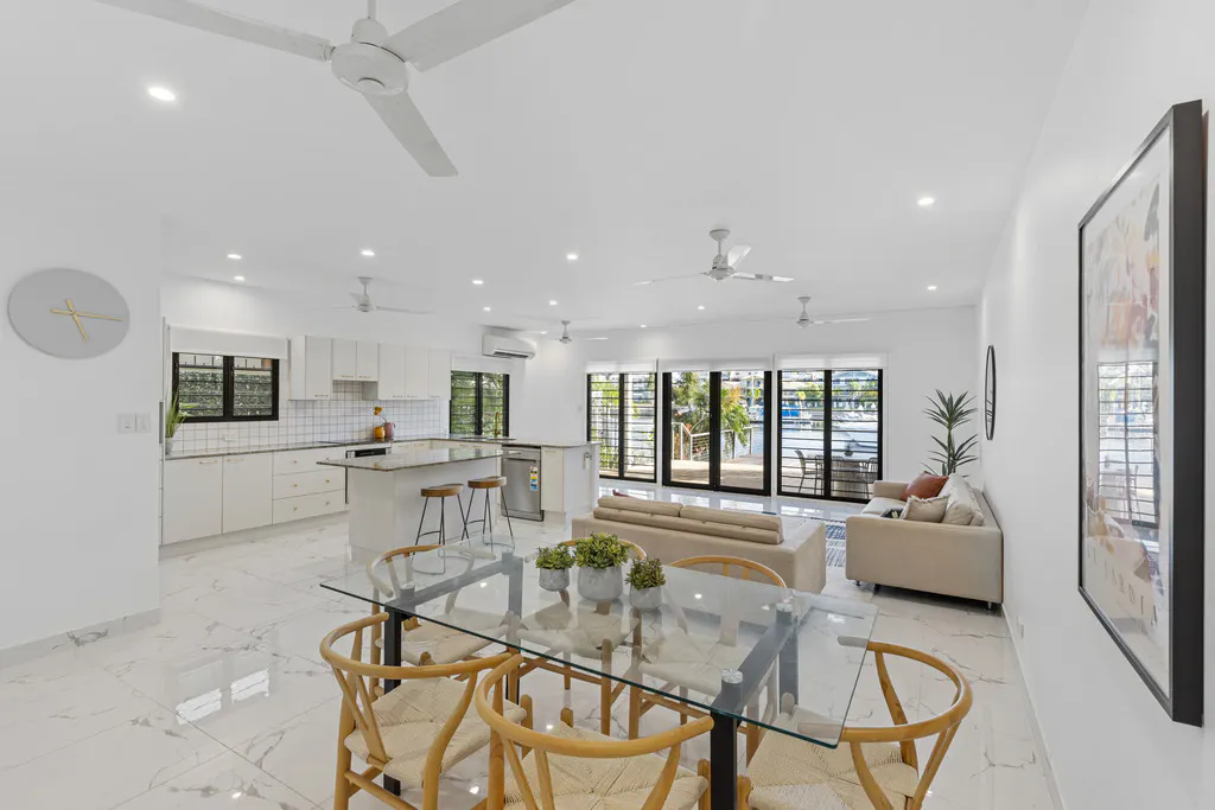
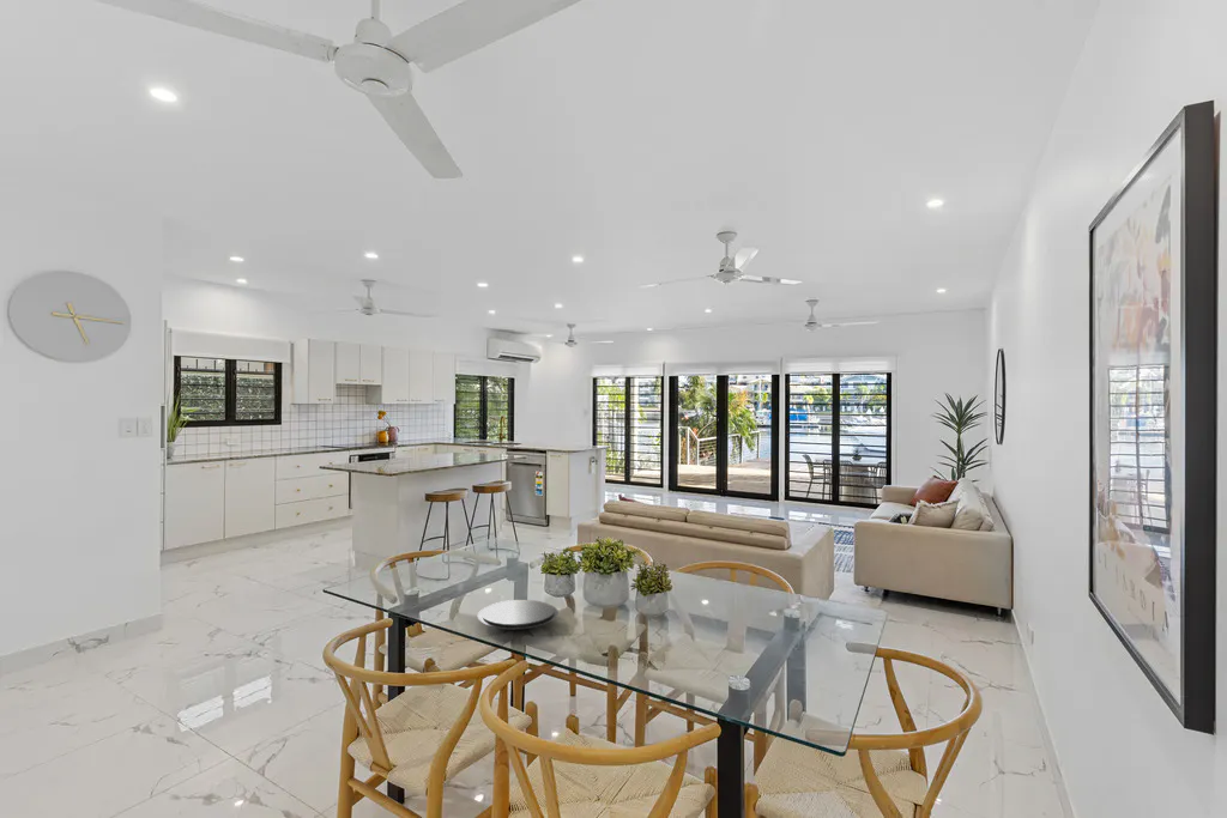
+ plate (518, 618)
